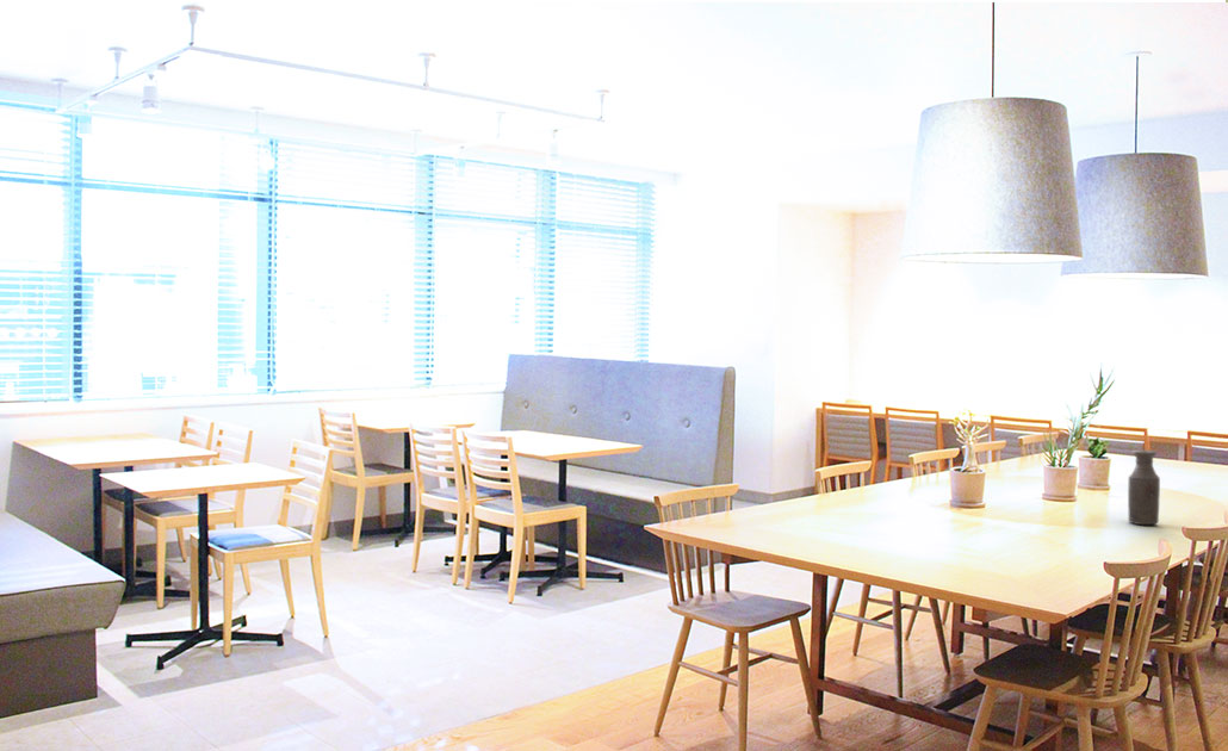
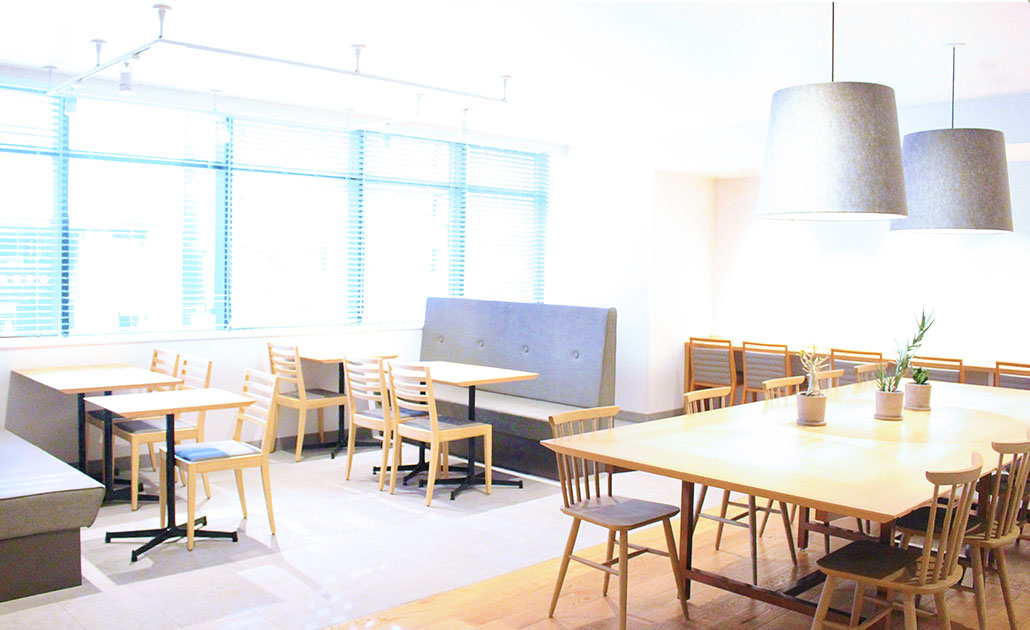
- bottle (1143, 486)
